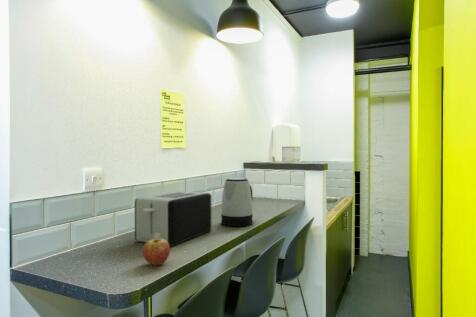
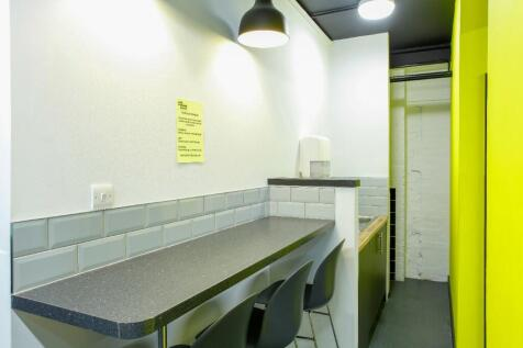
- kettle (239, 199)
- toaster (175, 215)
- fruit (156, 250)
